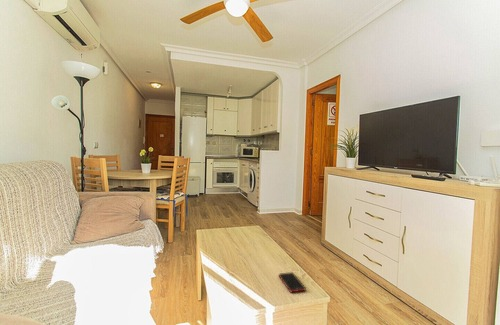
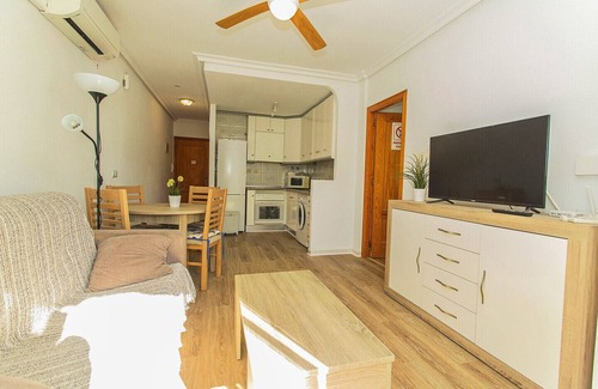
- cell phone (291, 281)
